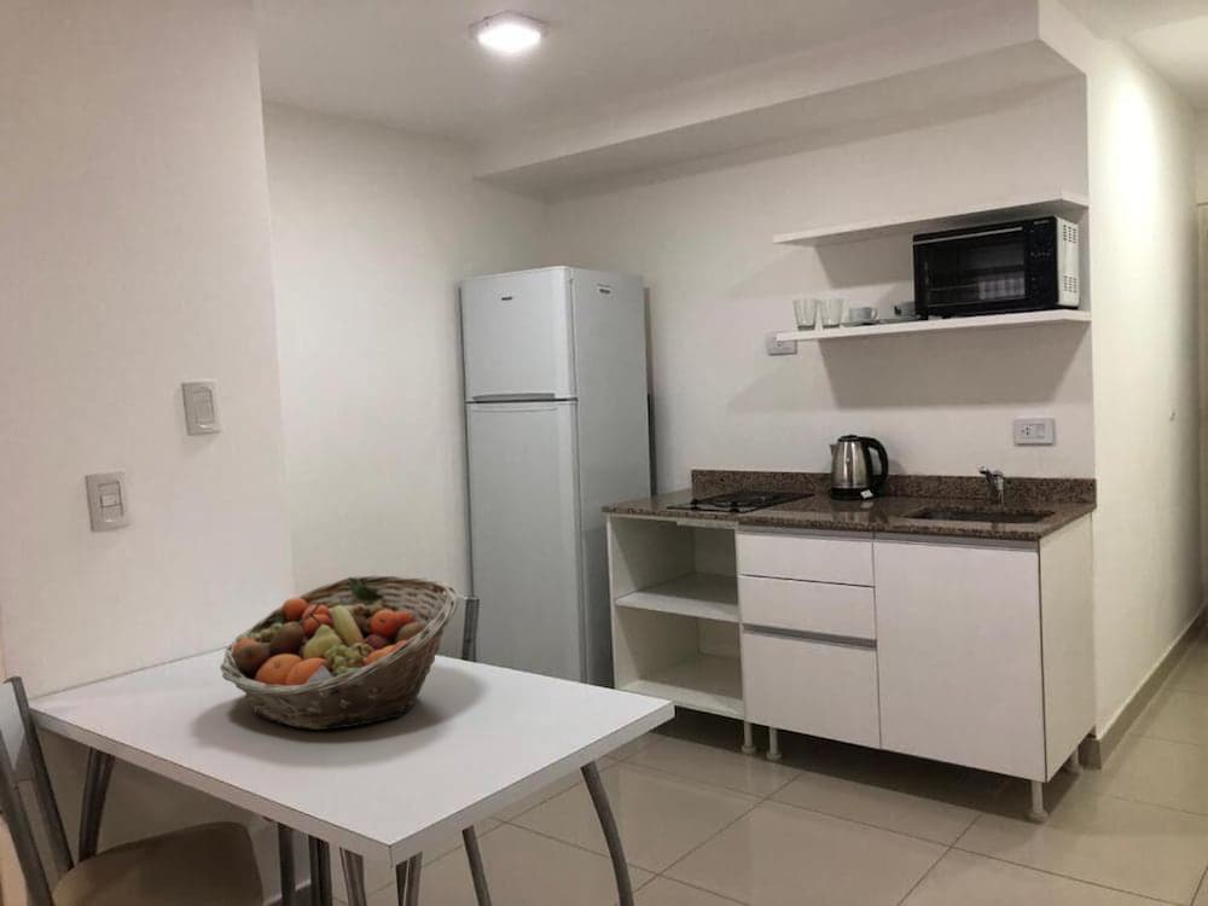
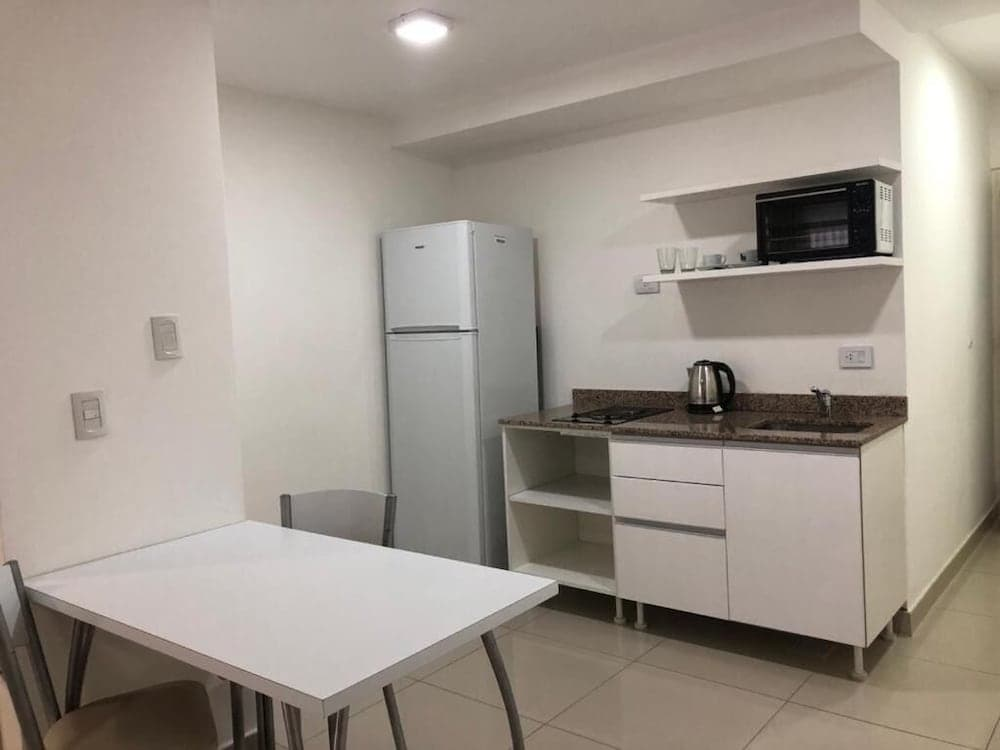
- fruit basket (342, 646)
